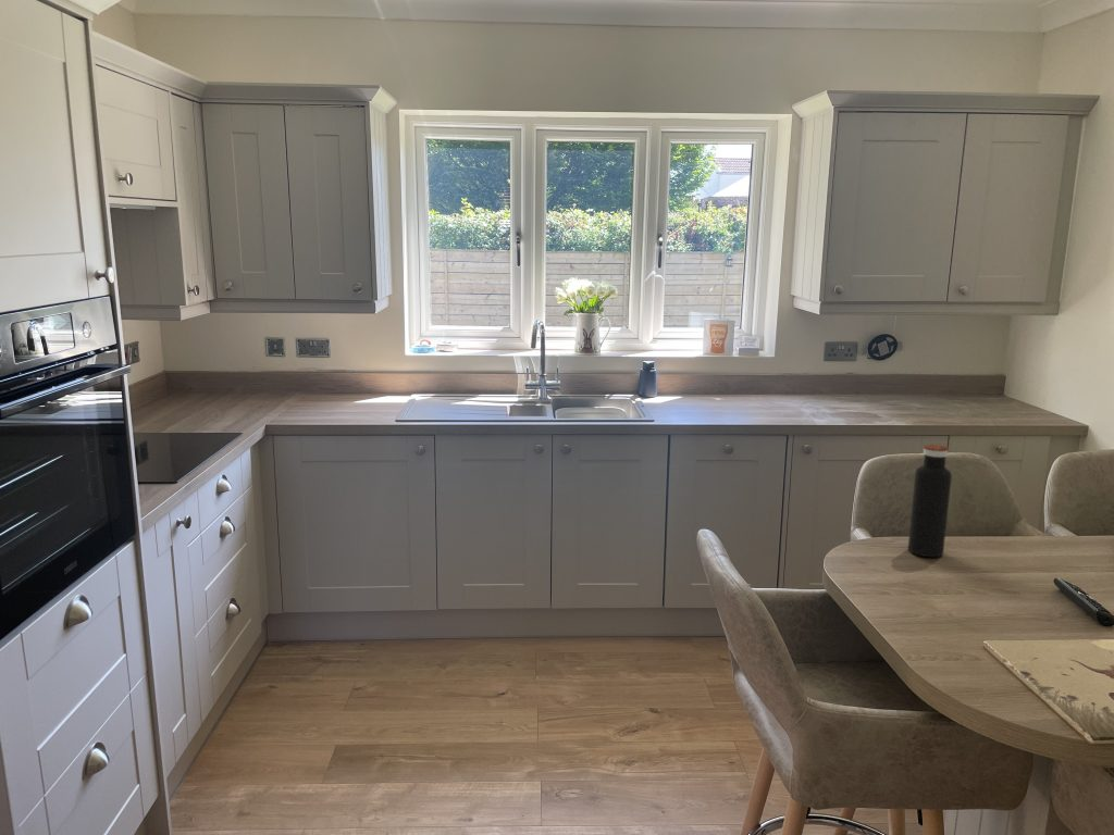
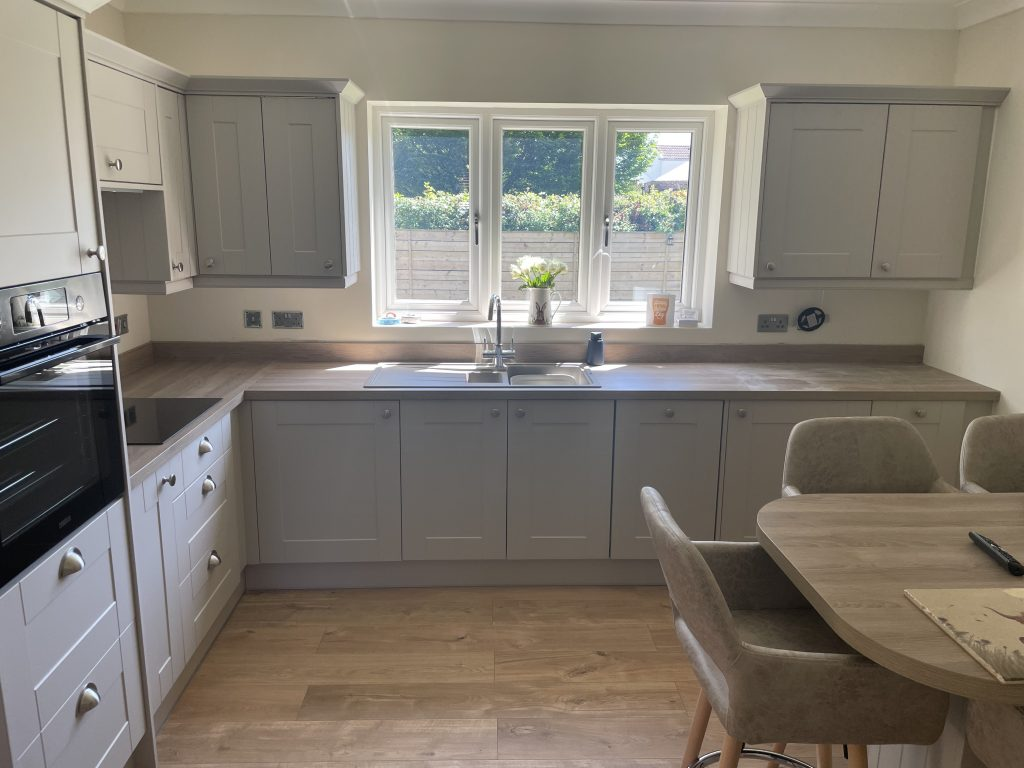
- water bottle (930, 500)
